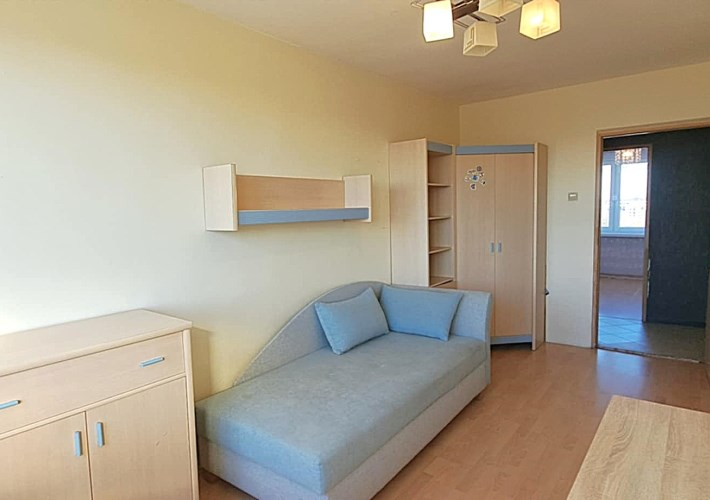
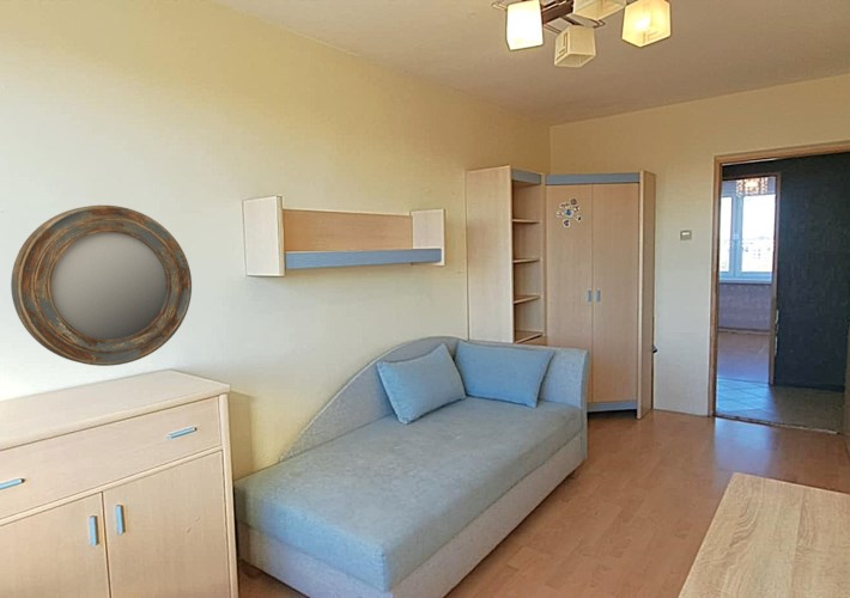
+ home mirror (111, 285)
